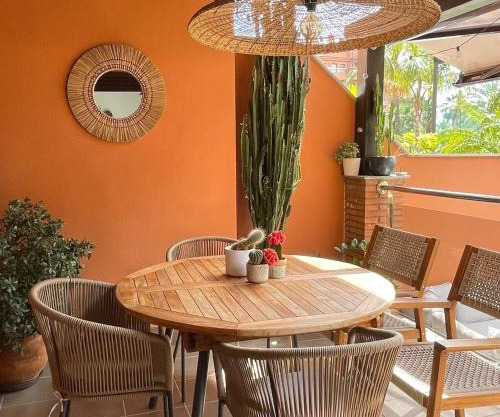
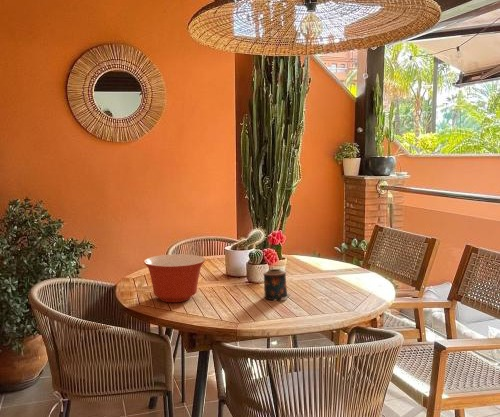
+ candle (278, 283)
+ mixing bowl (175, 278)
